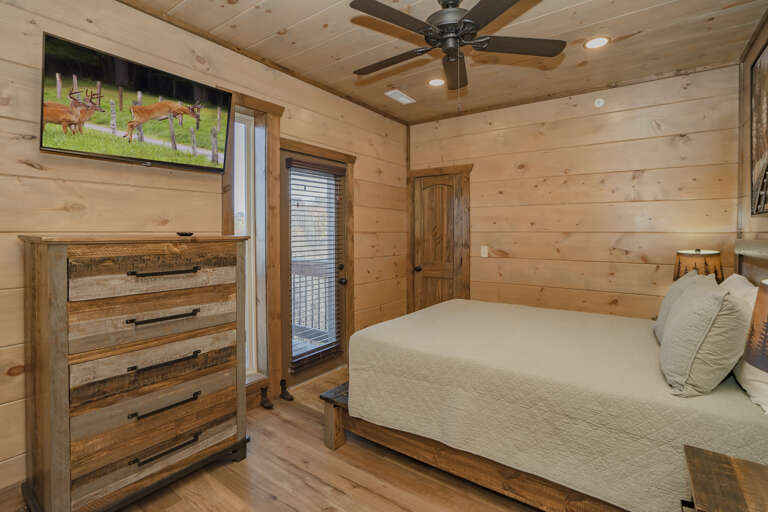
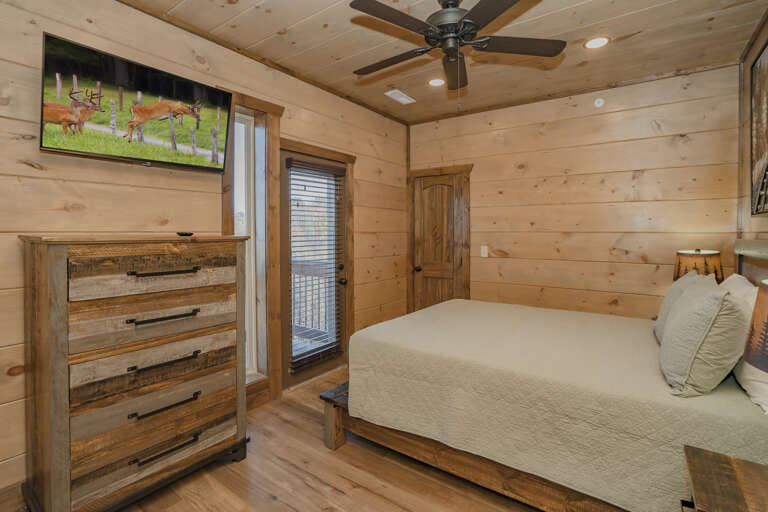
- boots (279, 394)
